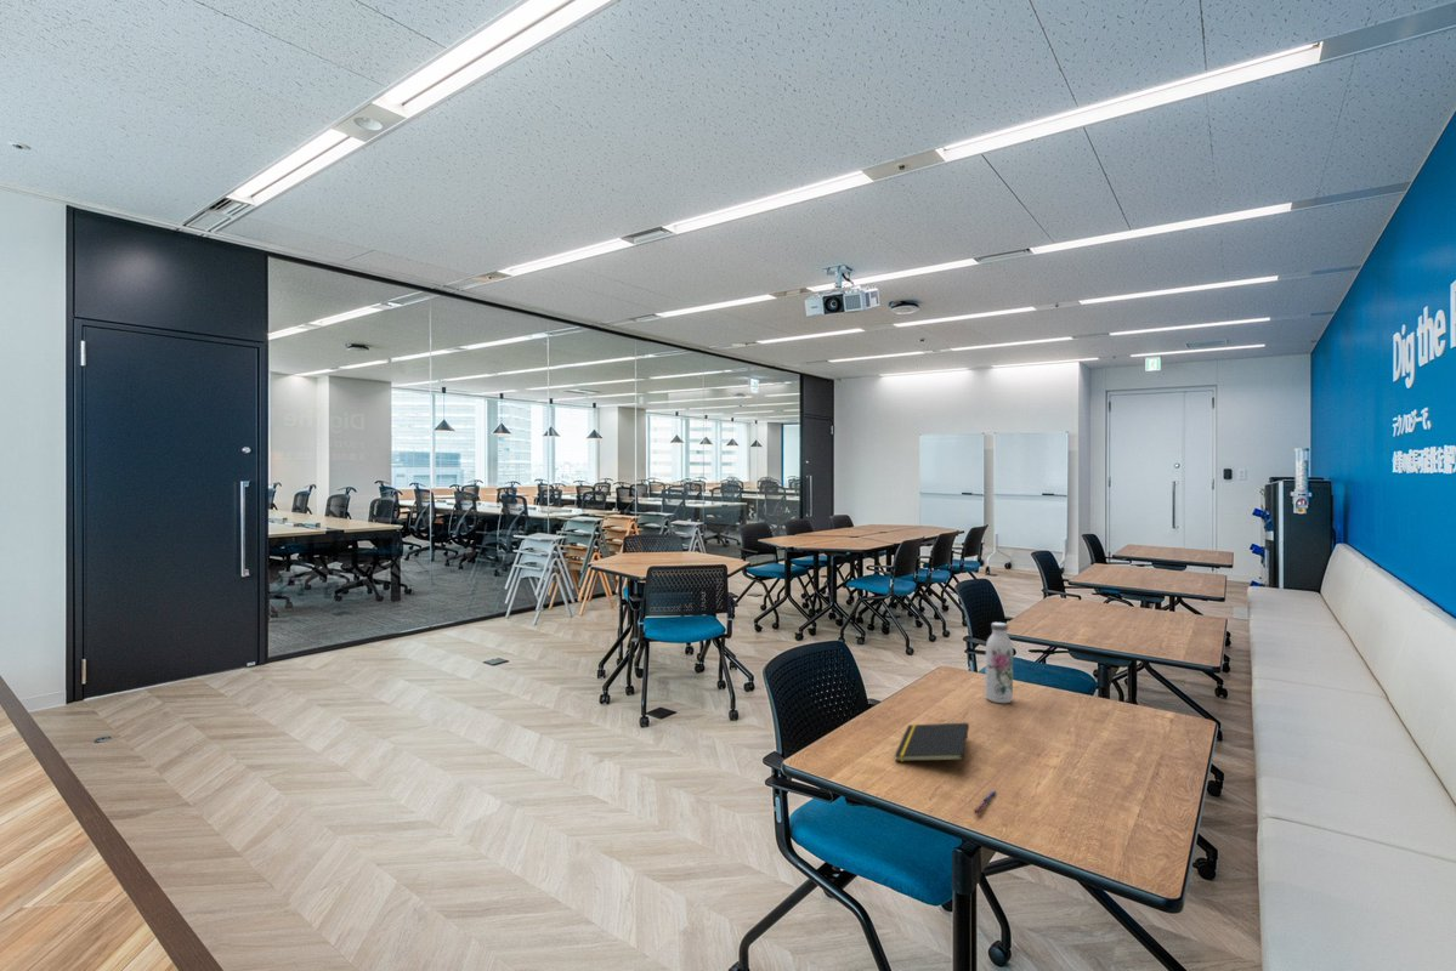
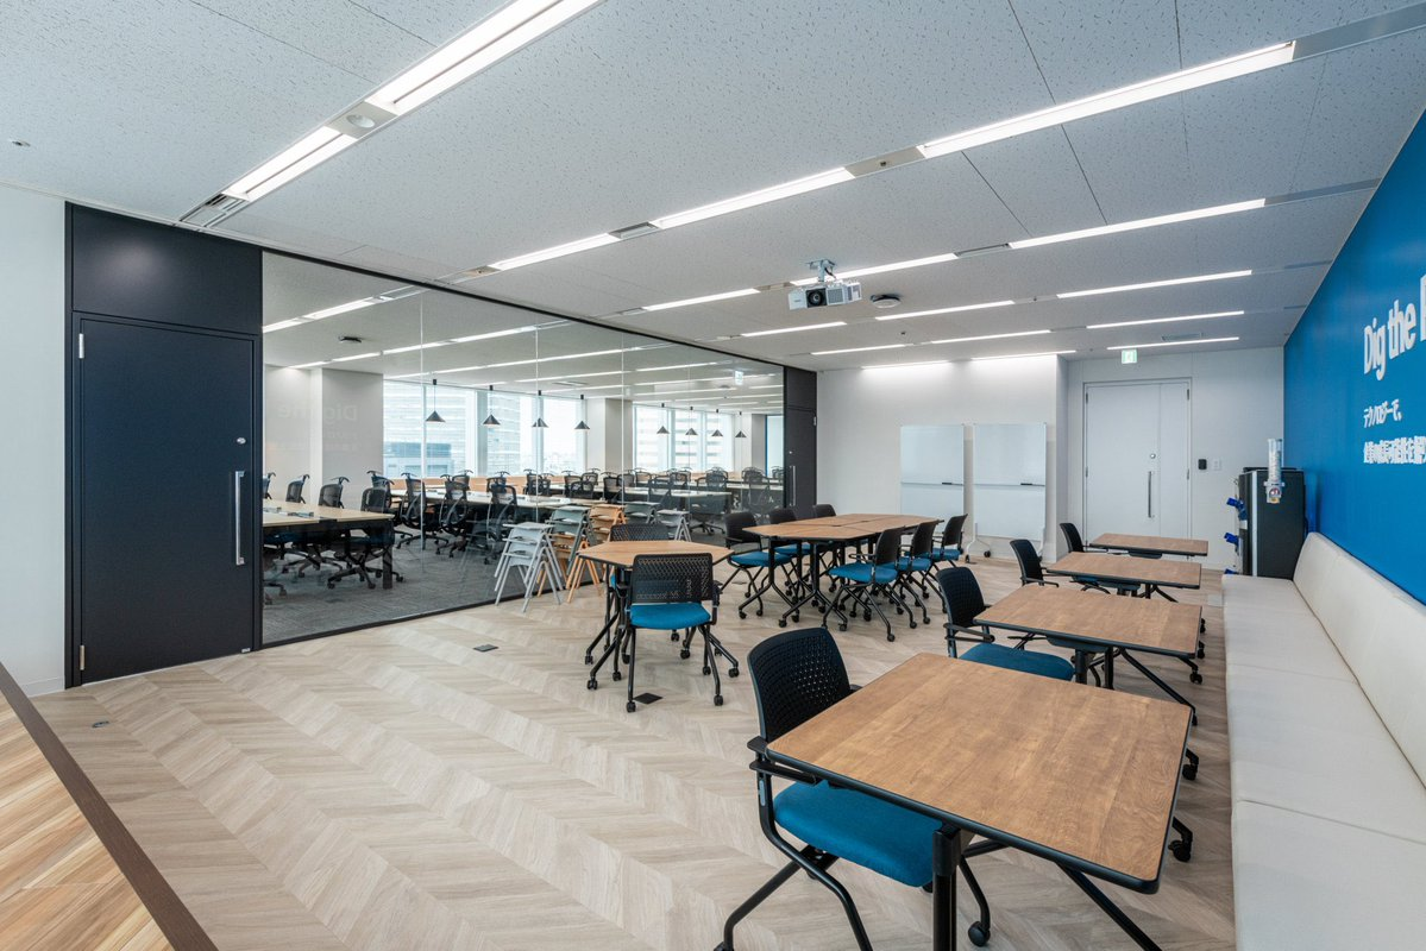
- notepad (933, 740)
- pen (985, 800)
- water bottle (998, 660)
